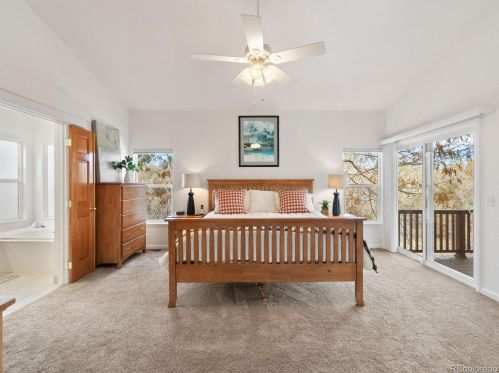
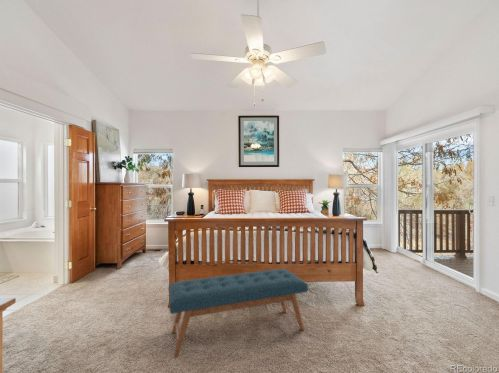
+ bench (238, 305)
